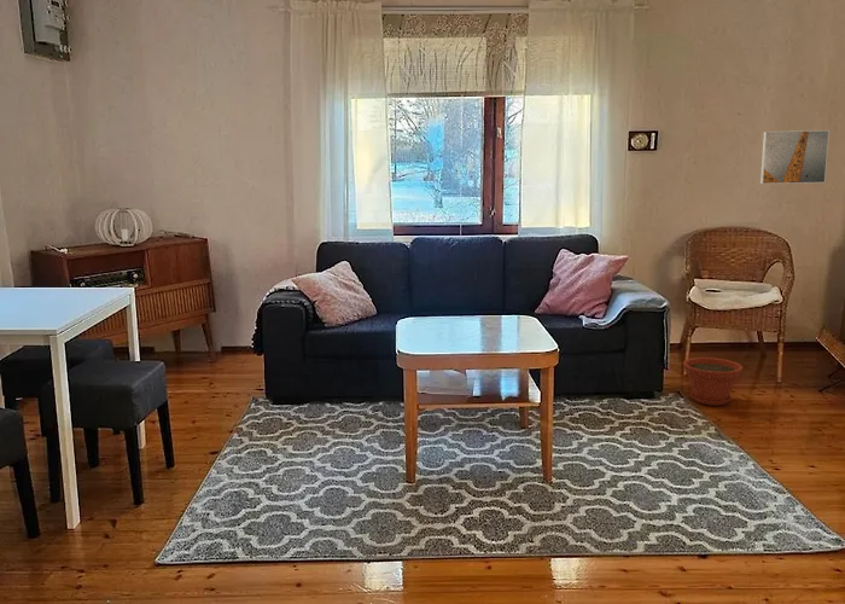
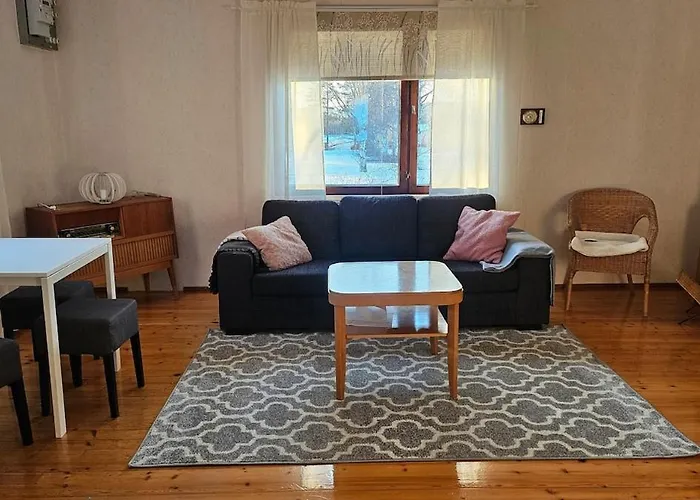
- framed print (794, 157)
- plant pot (711, 382)
